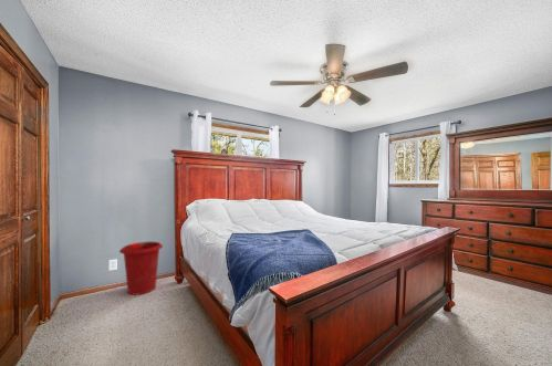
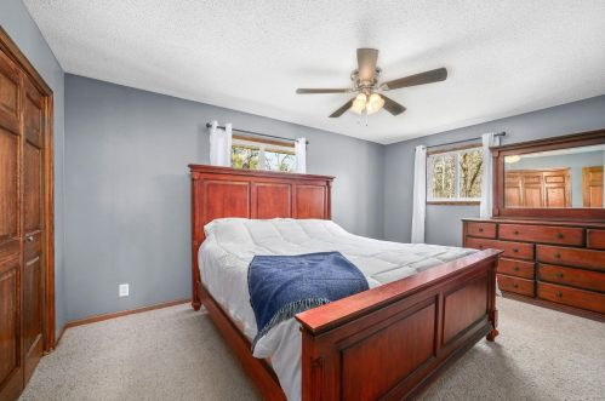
- waste bin (142, 266)
